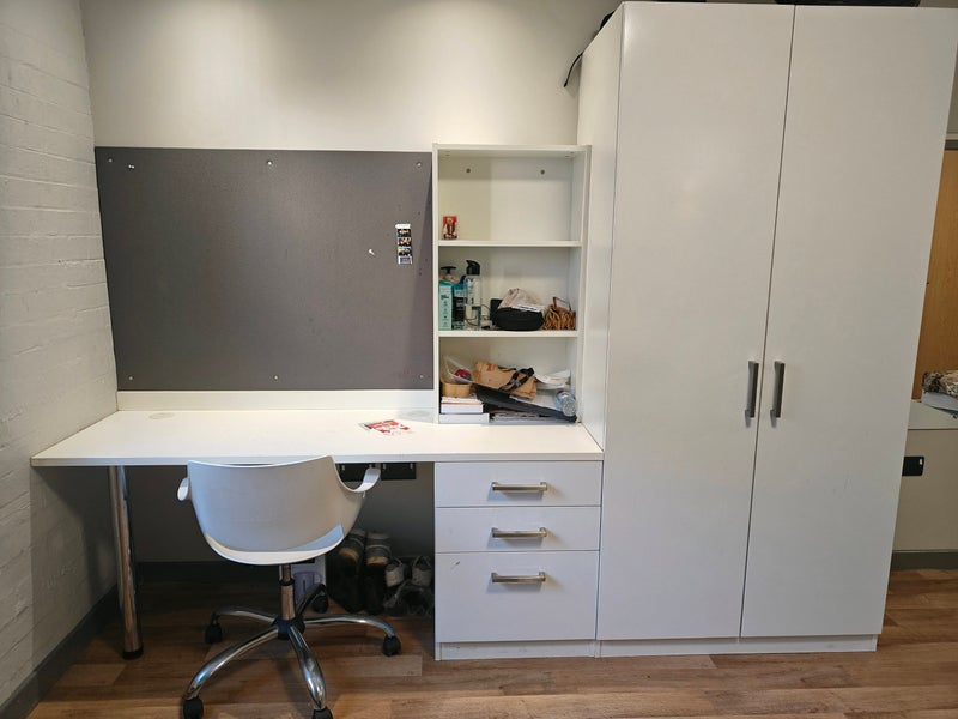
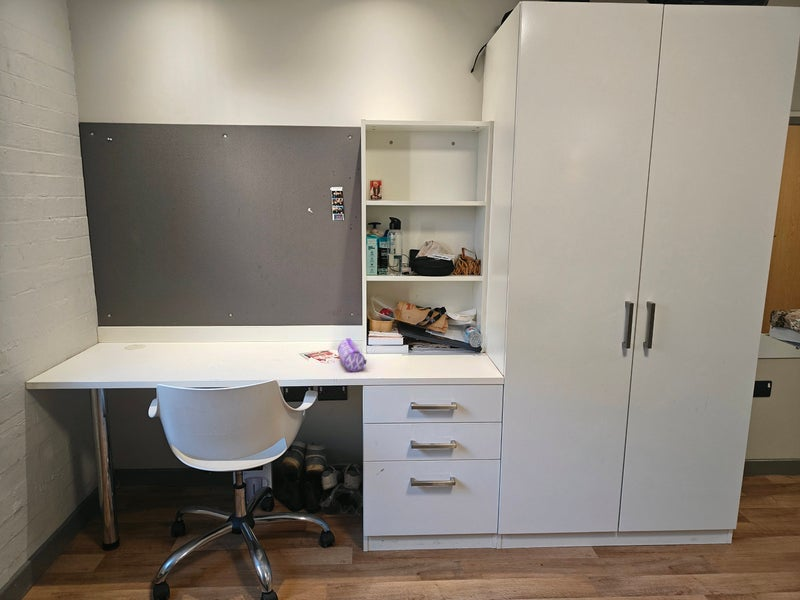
+ pencil case (350, 354)
